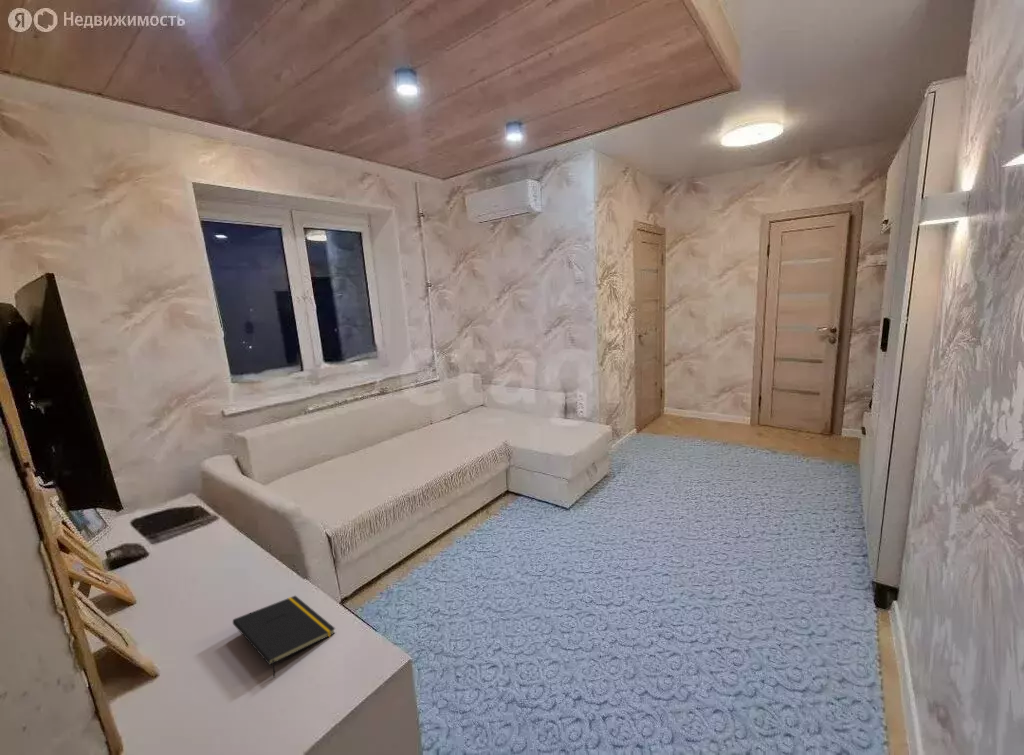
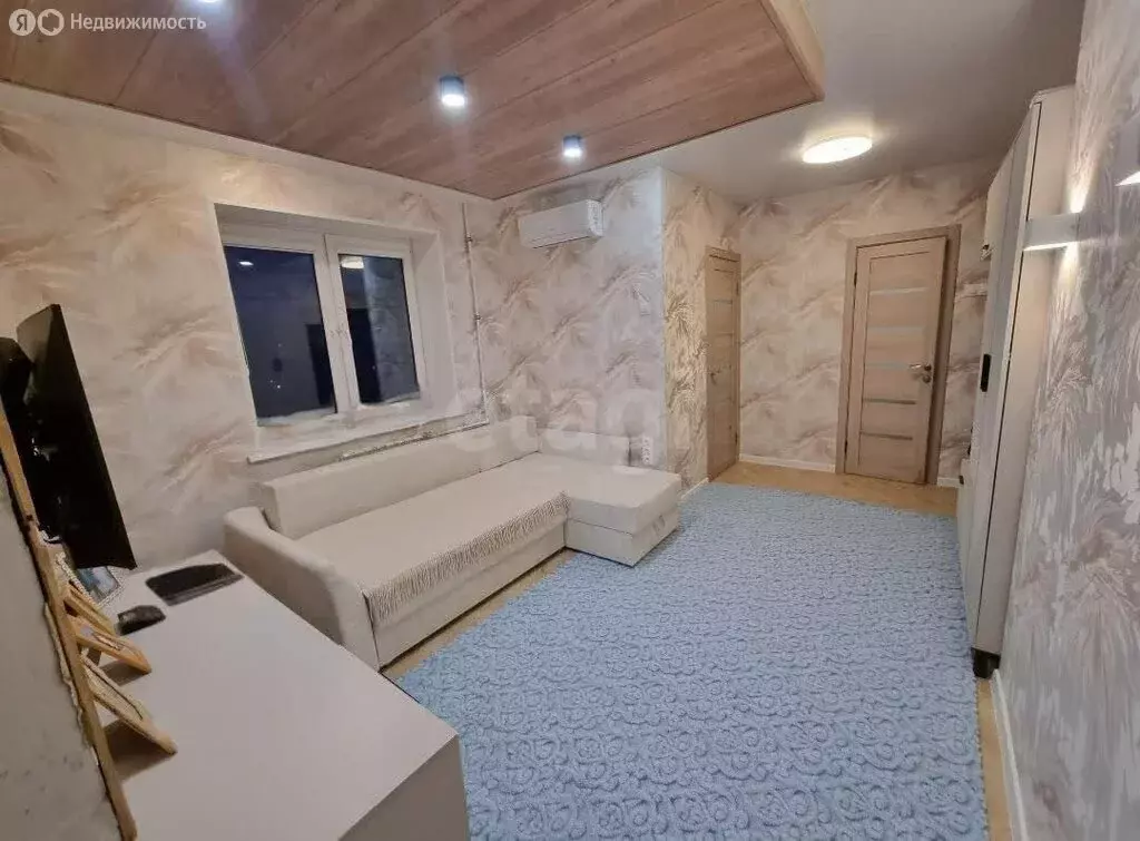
- notepad (283, 626)
